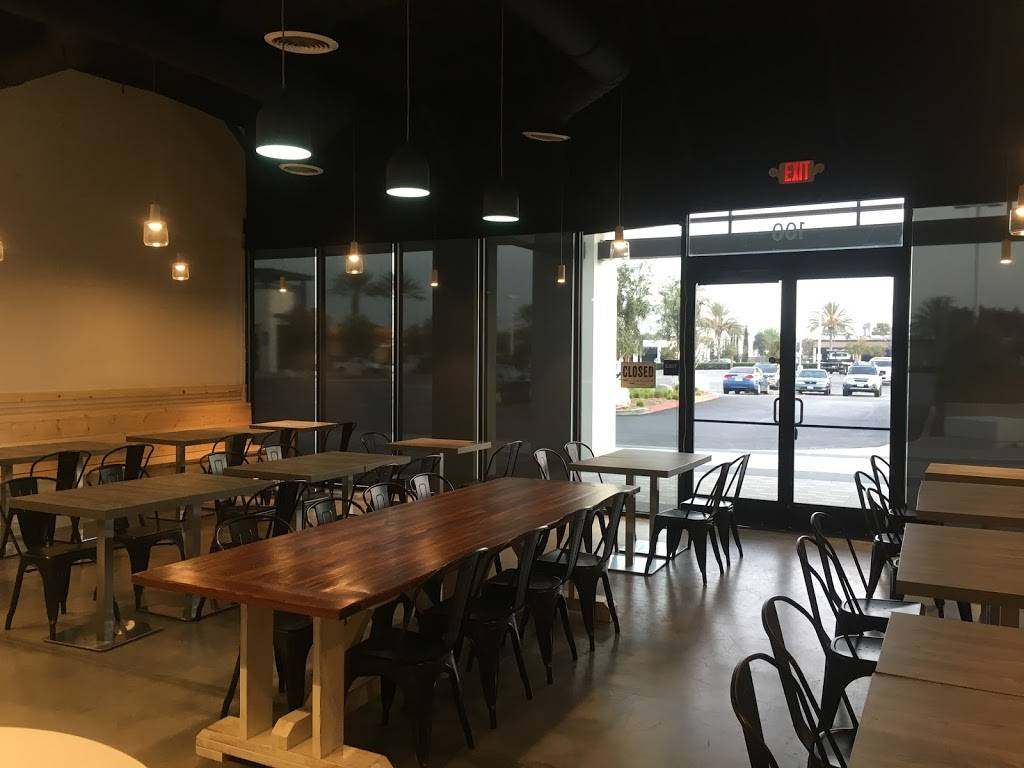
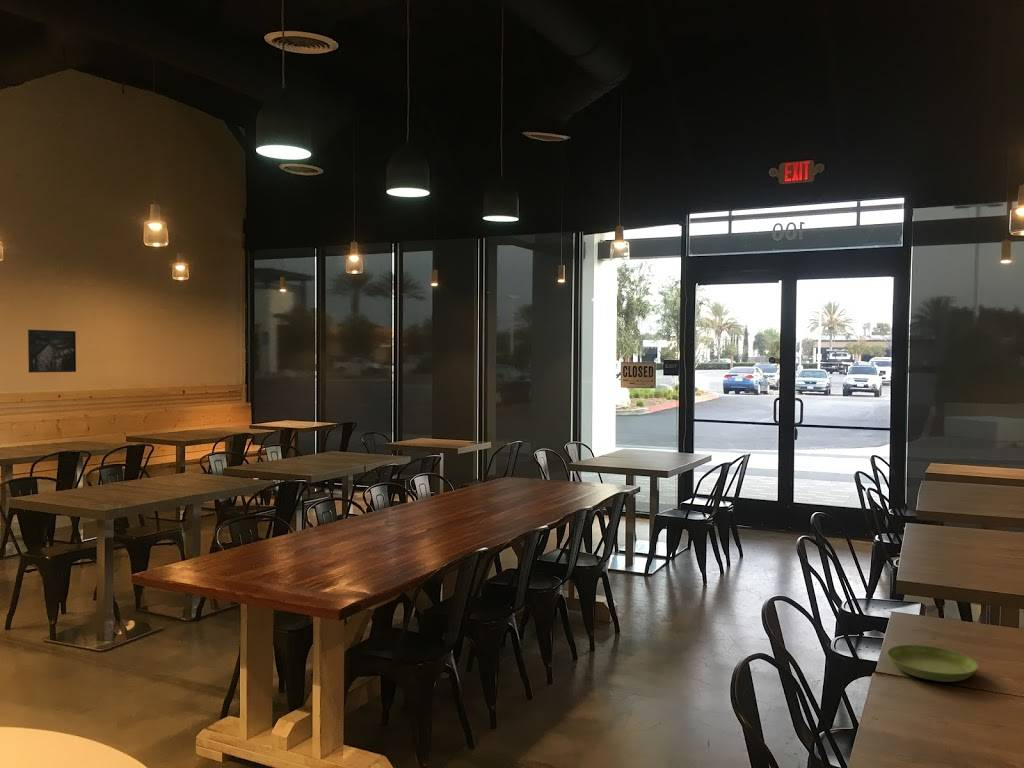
+ saucer (931, 664)
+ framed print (52, 351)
